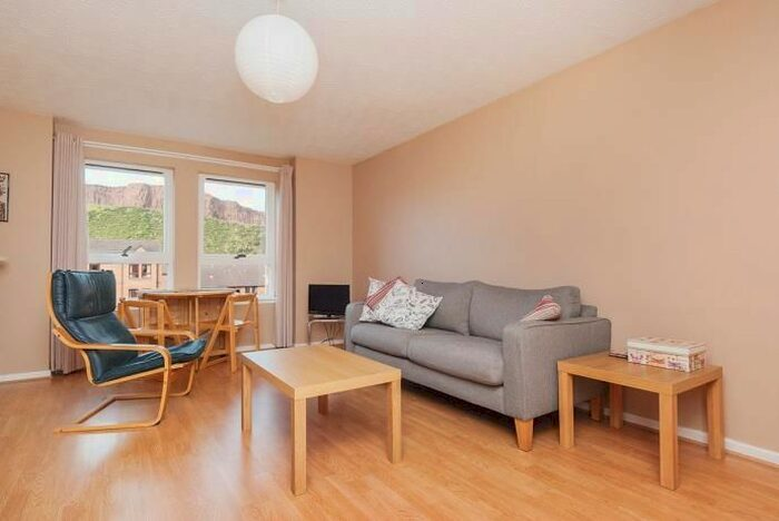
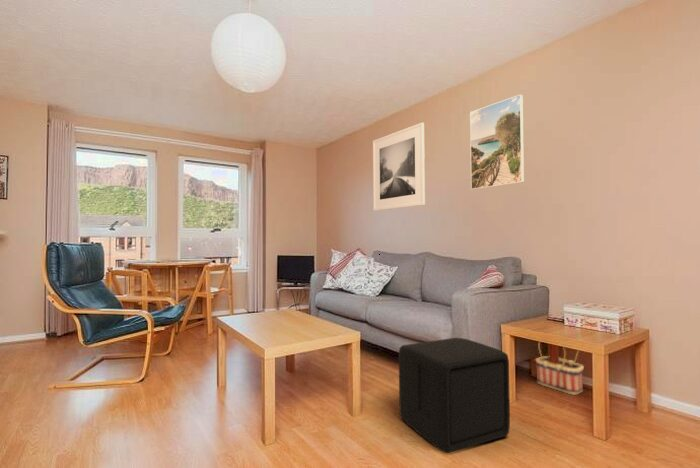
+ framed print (495, 145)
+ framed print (396, 170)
+ basket (559, 359)
+ ottoman (445, 383)
